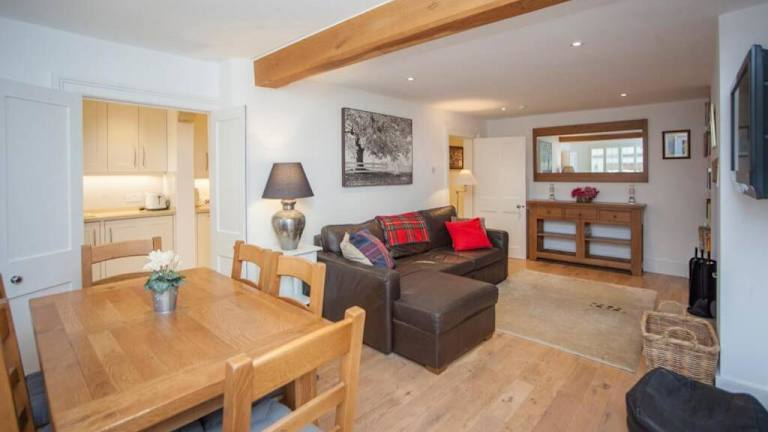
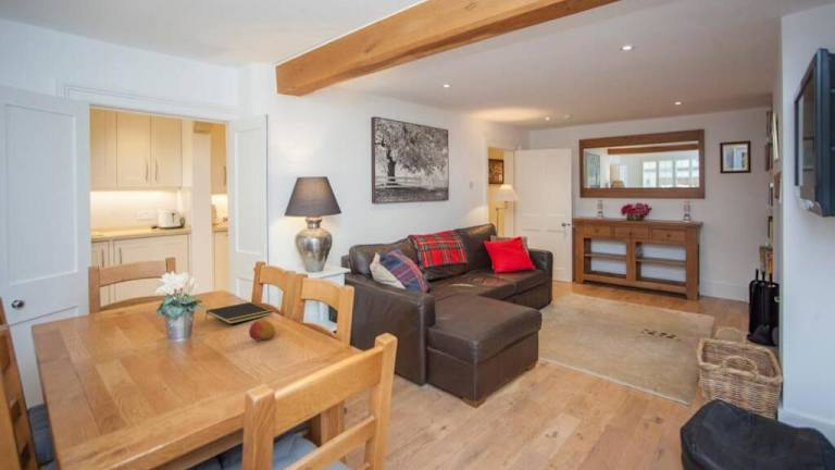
+ fruit (262, 330)
+ notepad (240, 312)
